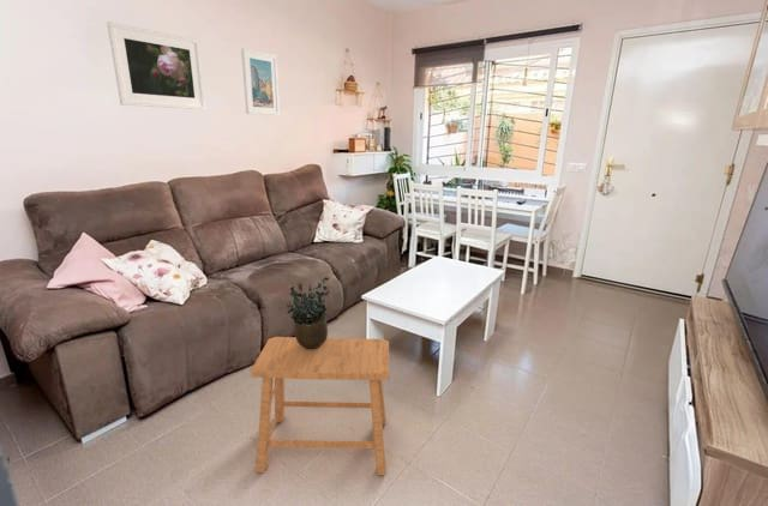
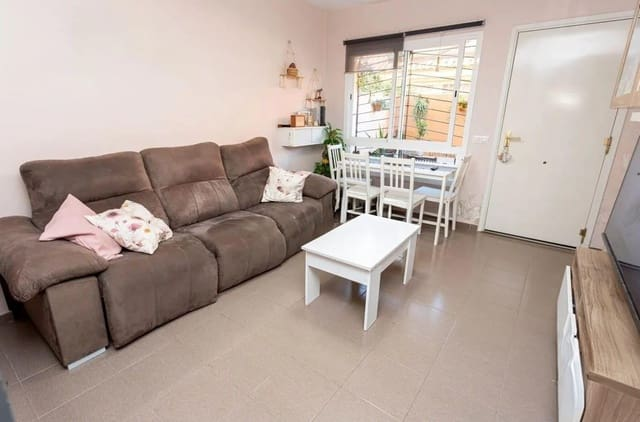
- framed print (262, 84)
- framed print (161, 70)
- potted plant (310, 309)
- stool (325, 402)
